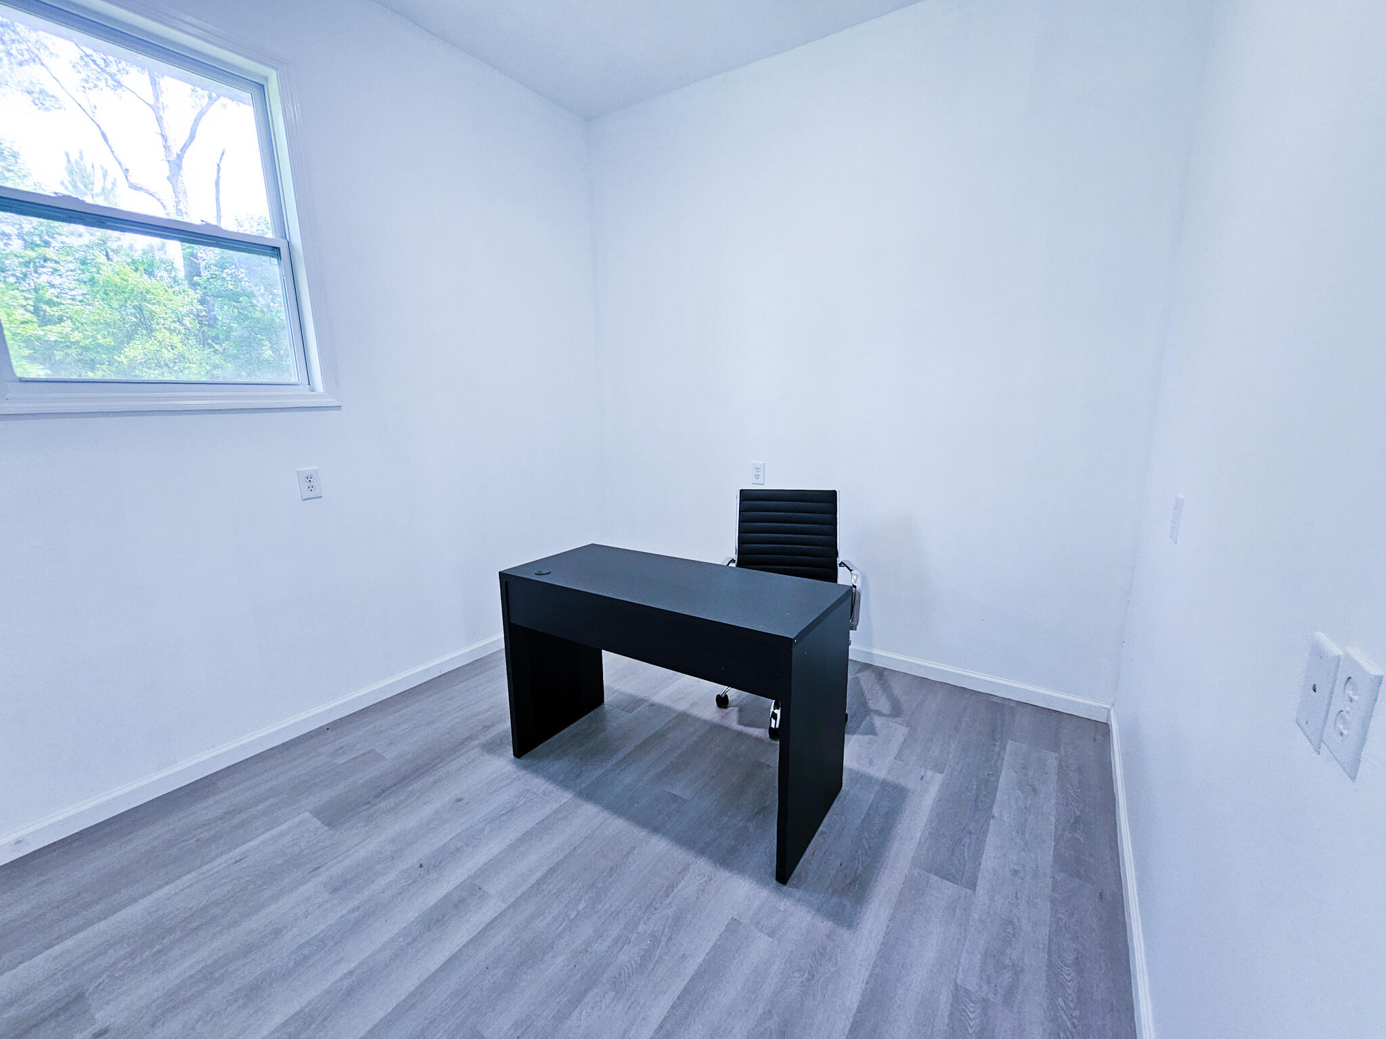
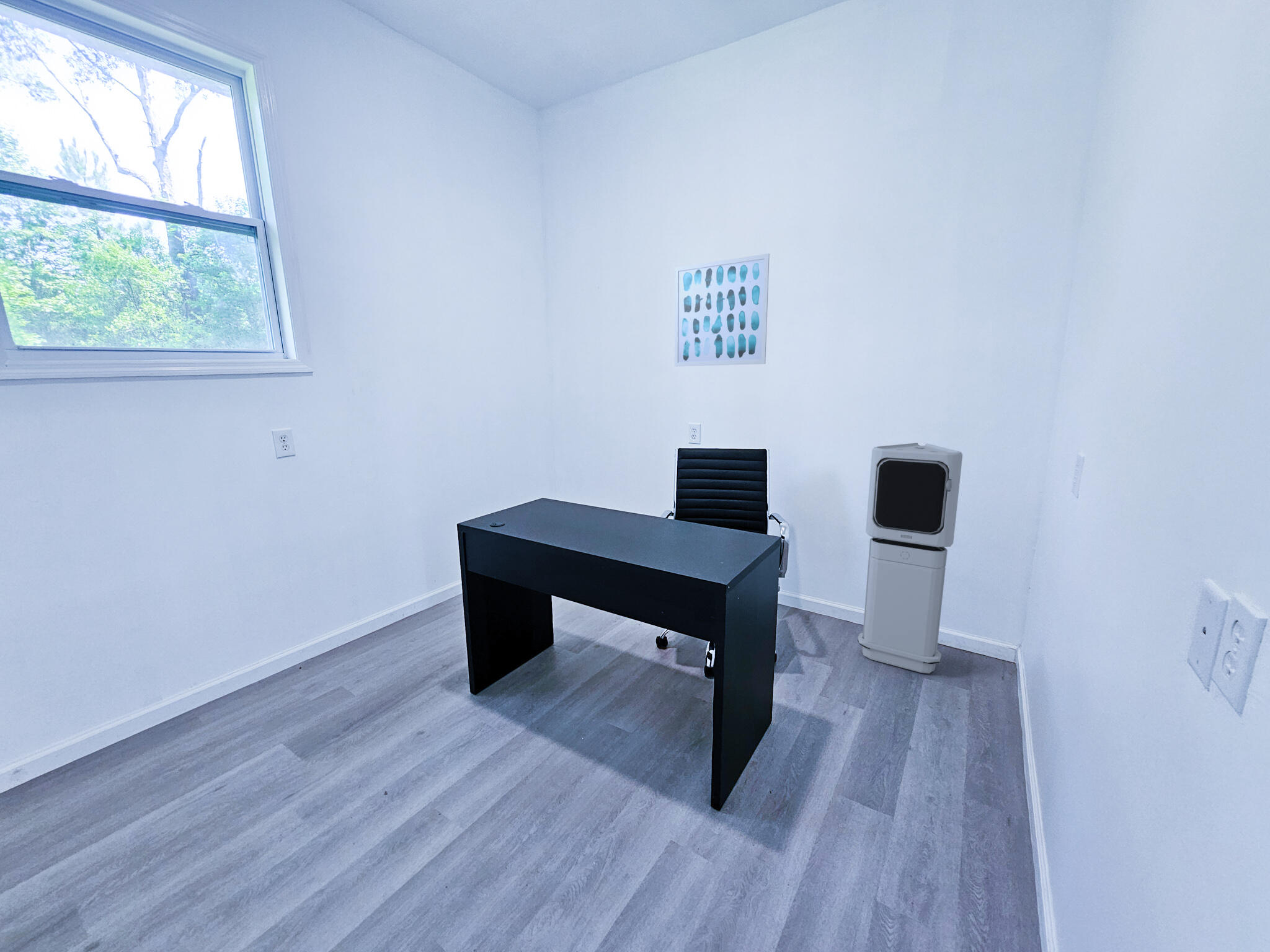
+ air purifier (908, 552)
+ wall art (718, 314)
